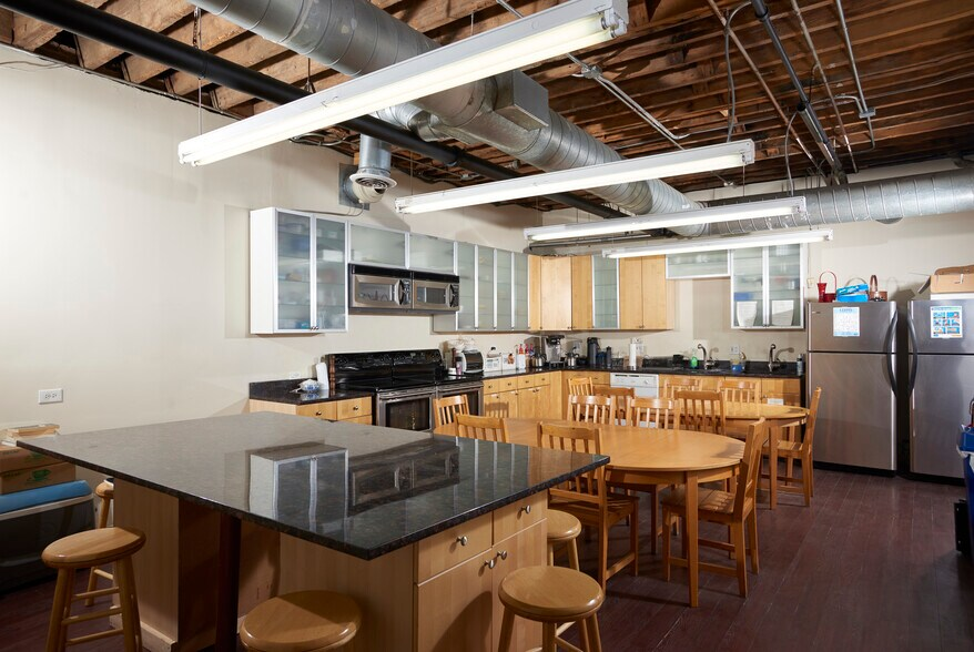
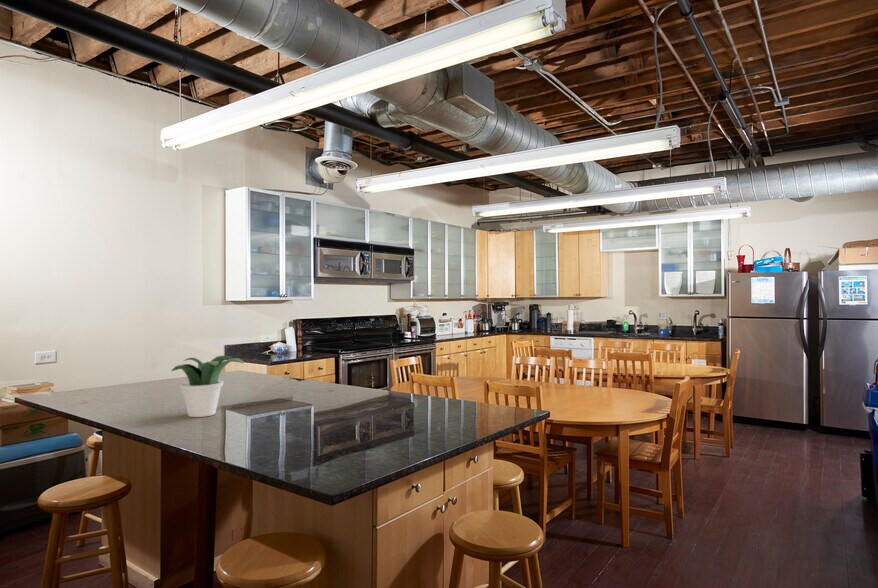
+ potted plant (208, 385)
